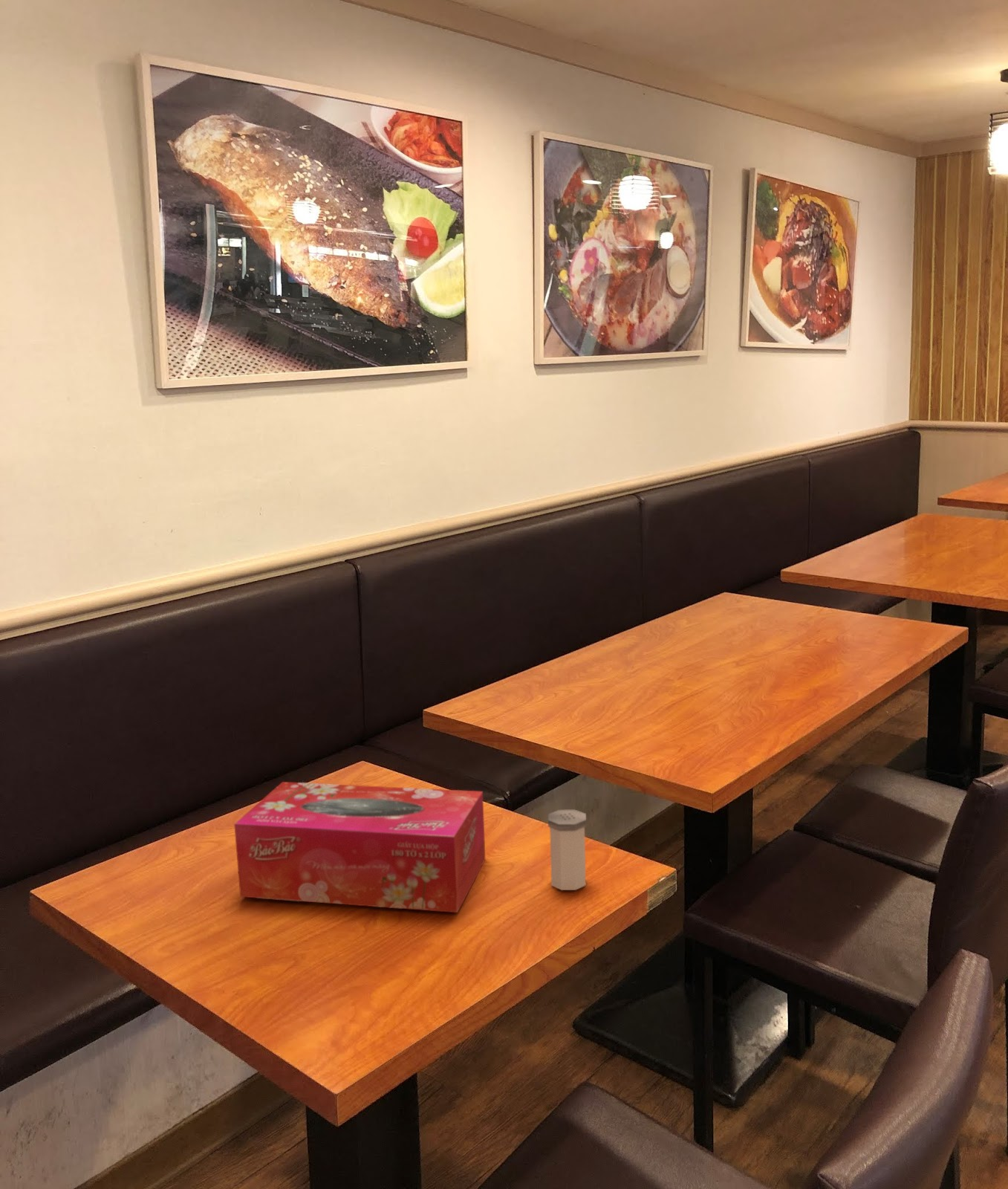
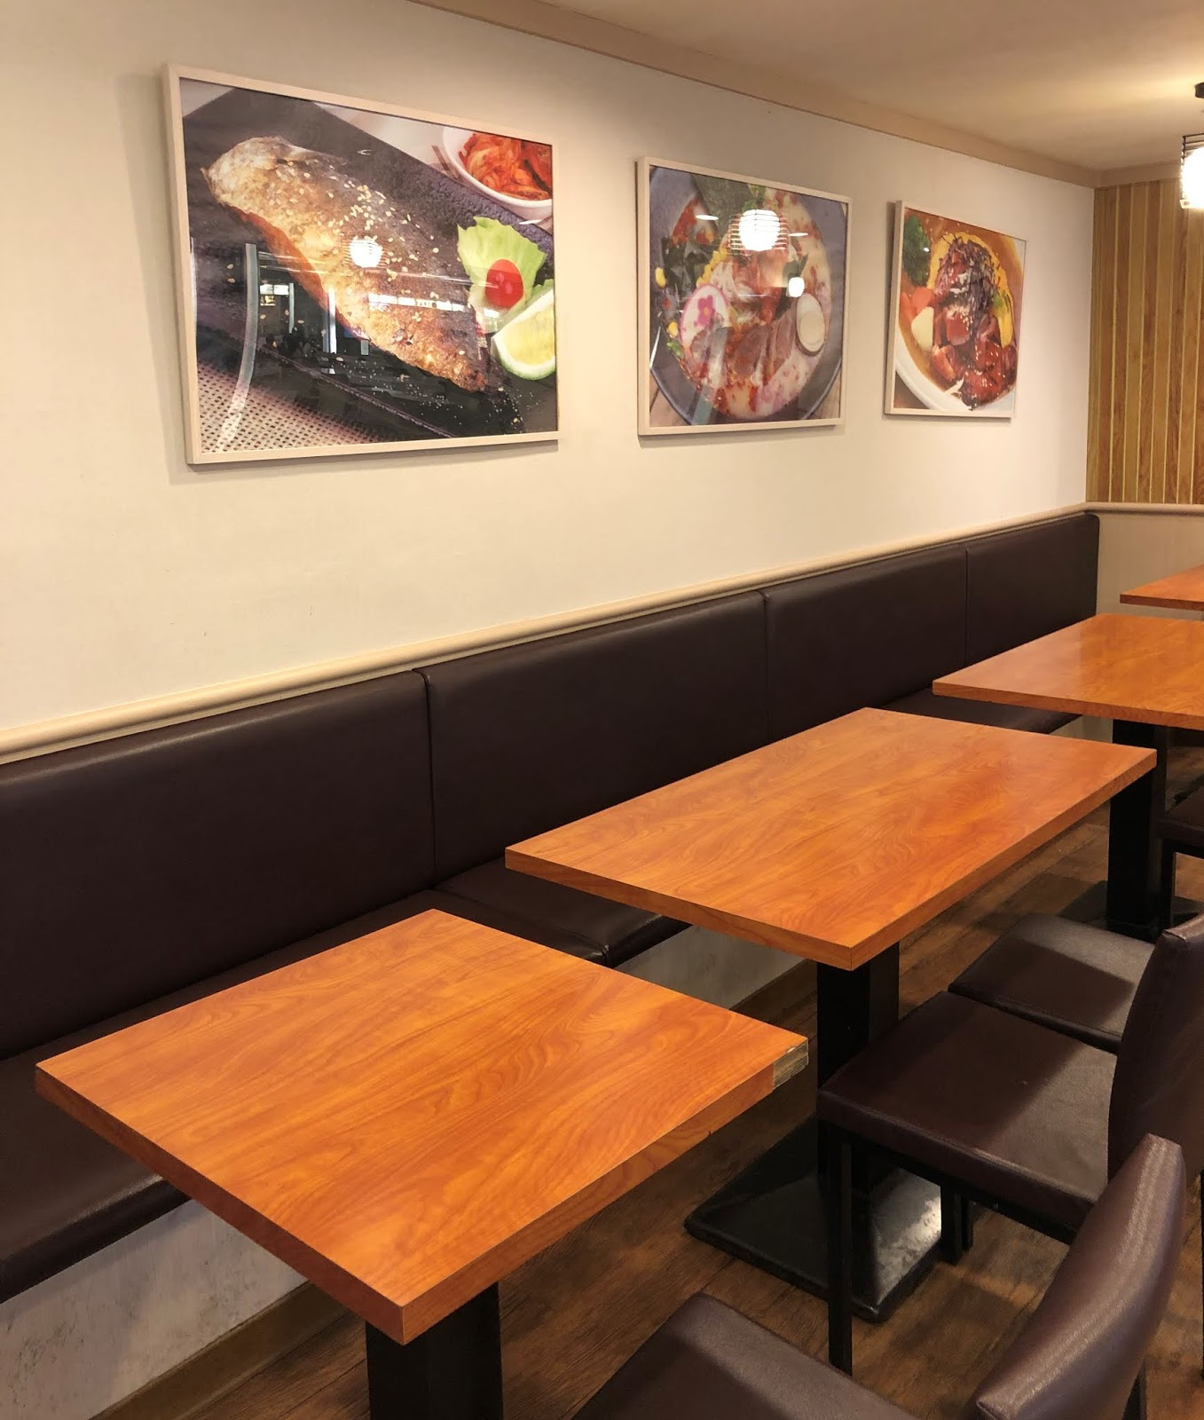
- tissue box (364, 843)
- salt shaker (568, 849)
